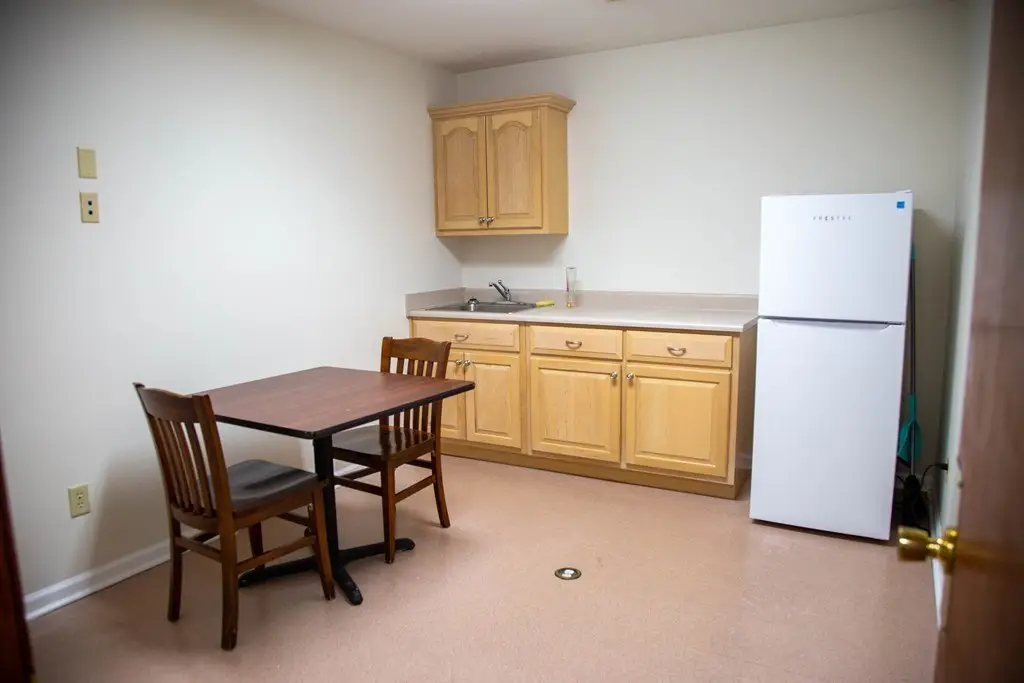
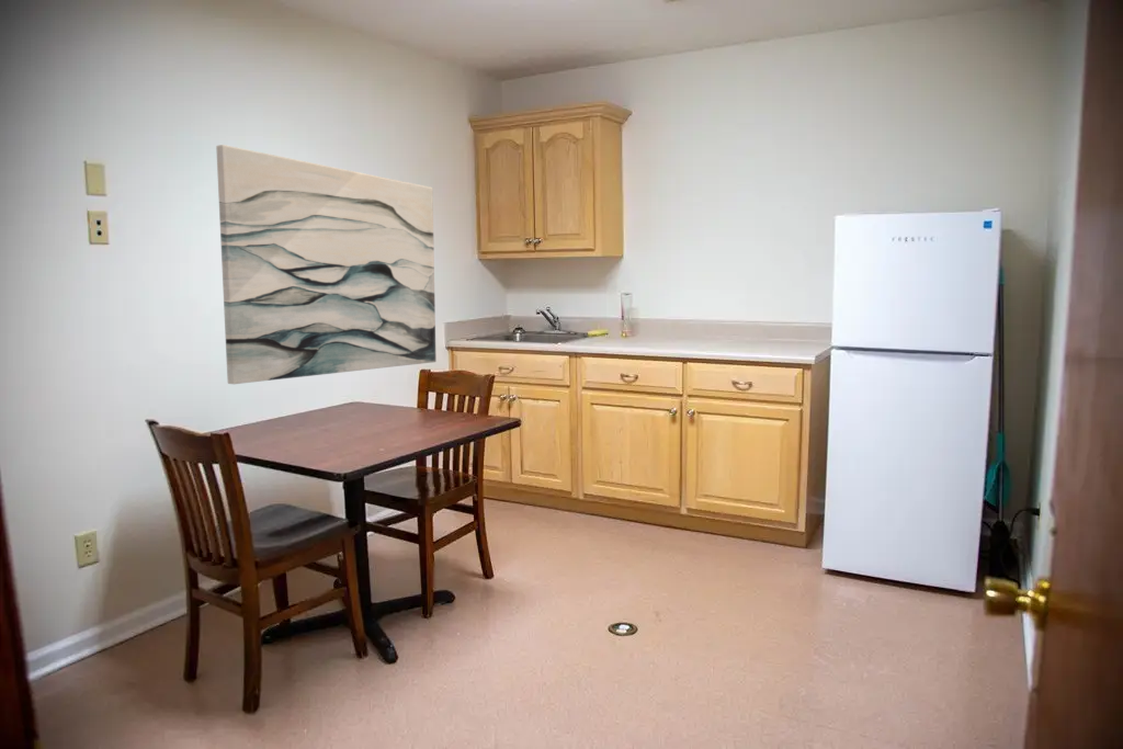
+ wall art (344, 271)
